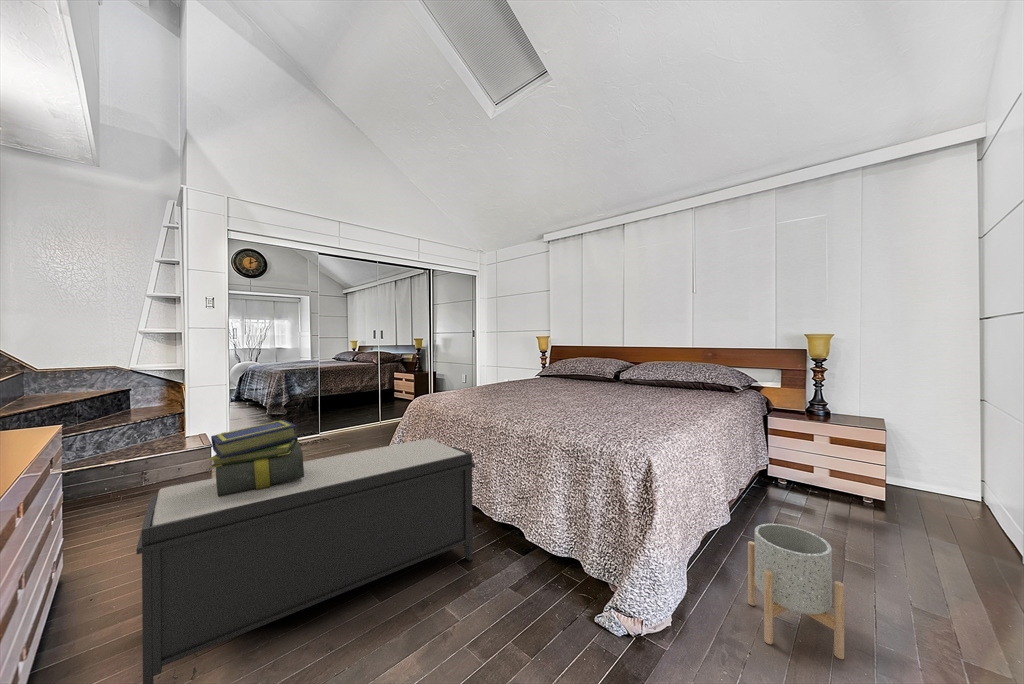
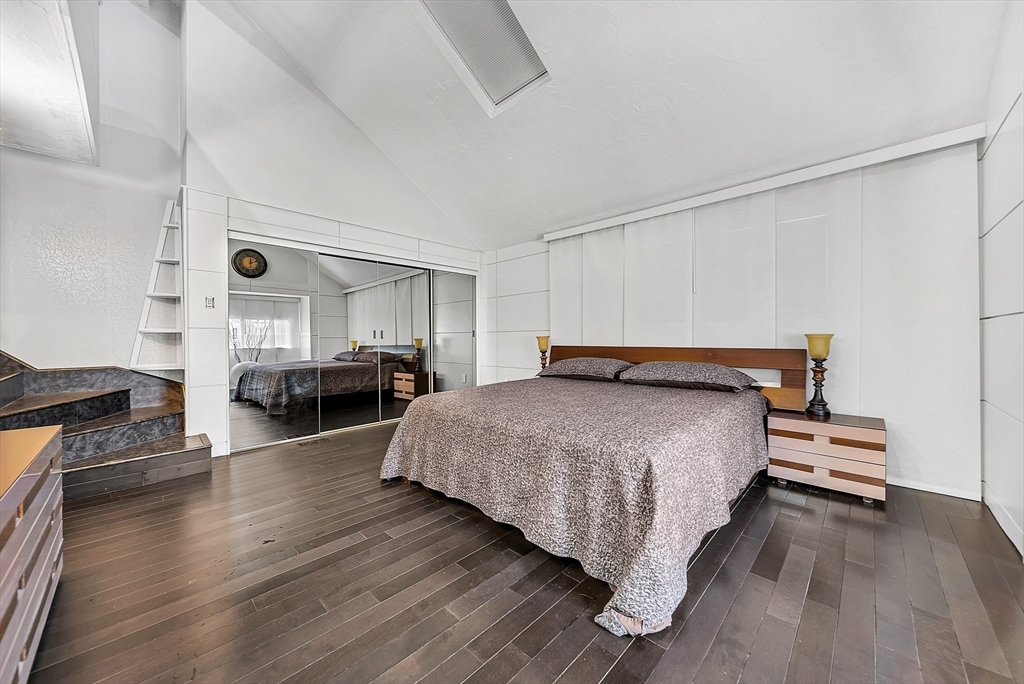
- planter (791, 582)
- stack of books (258, 454)
- bench (334, 529)
